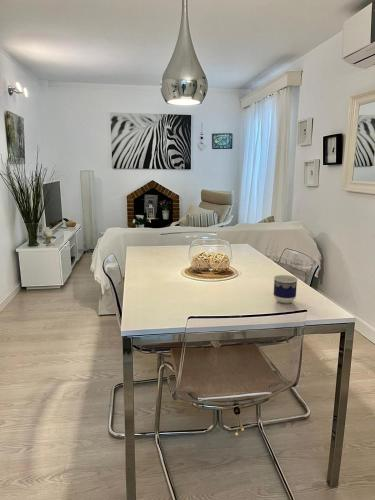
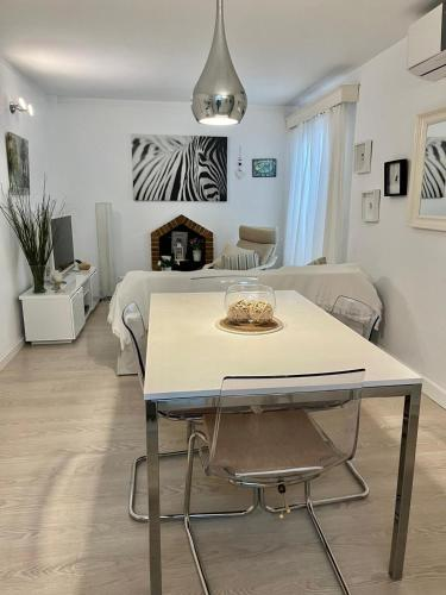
- cup (283, 288)
